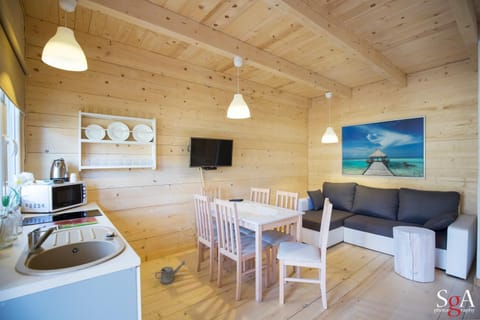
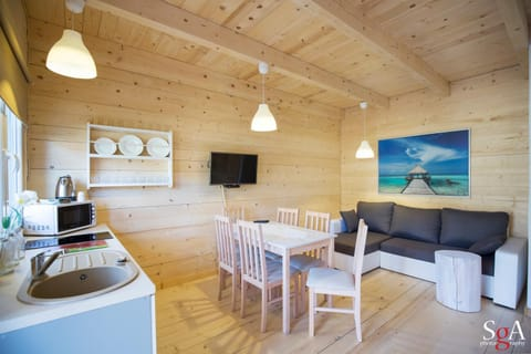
- watering can (170, 272)
